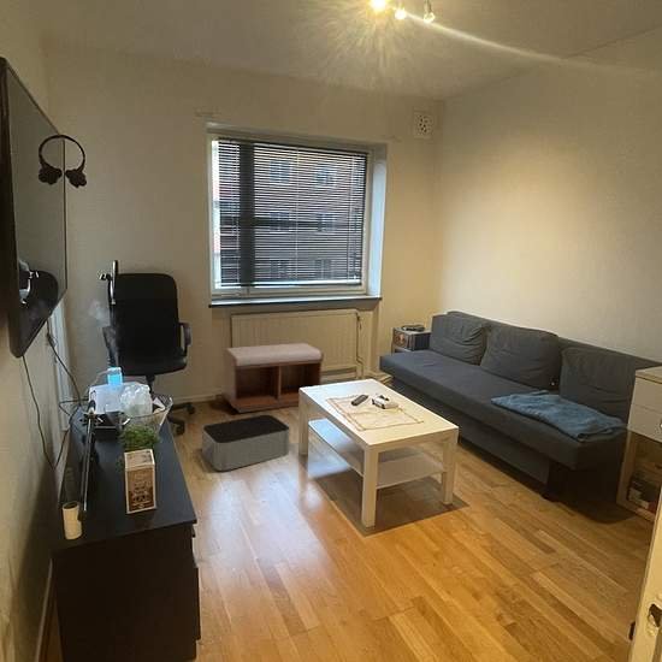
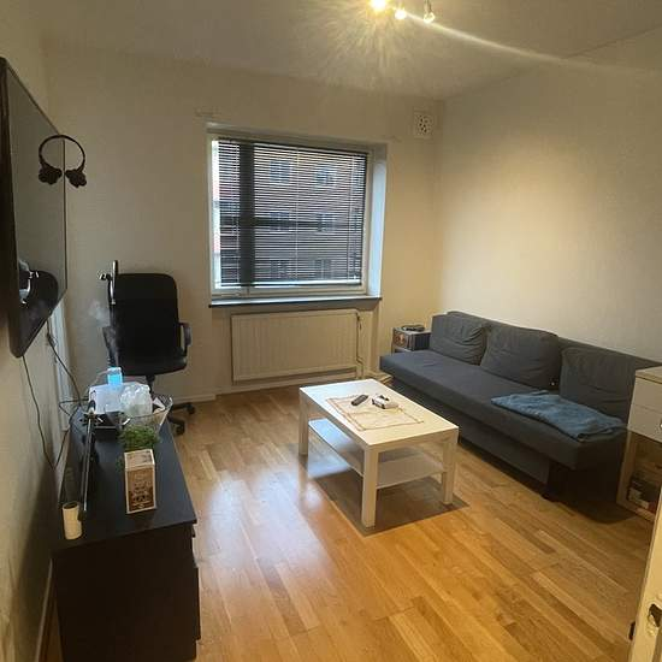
- bench (272, 376)
- storage bin (246, 439)
